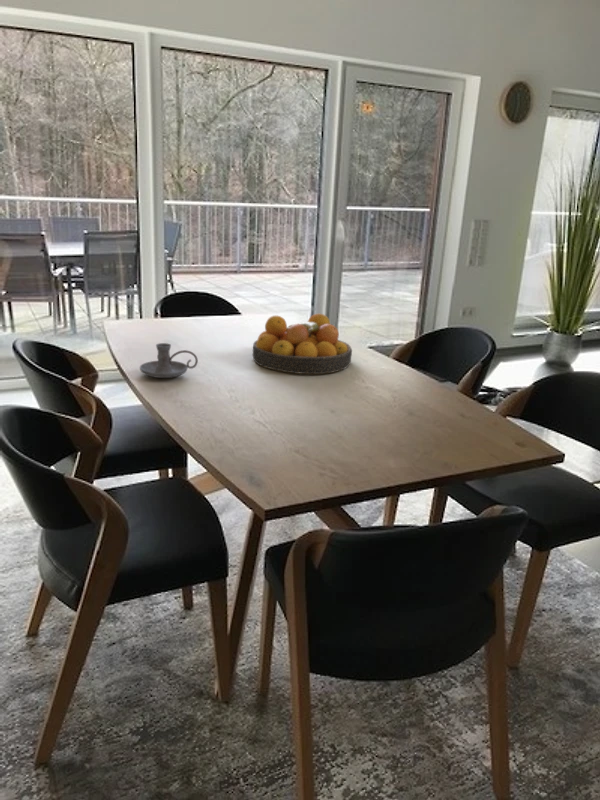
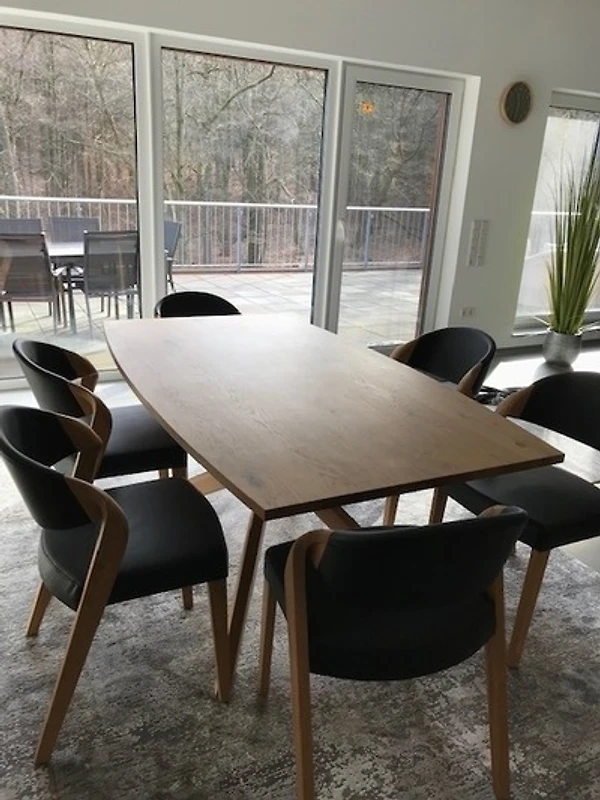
- candle holder (169, 359)
- fruit bowl (302, 338)
